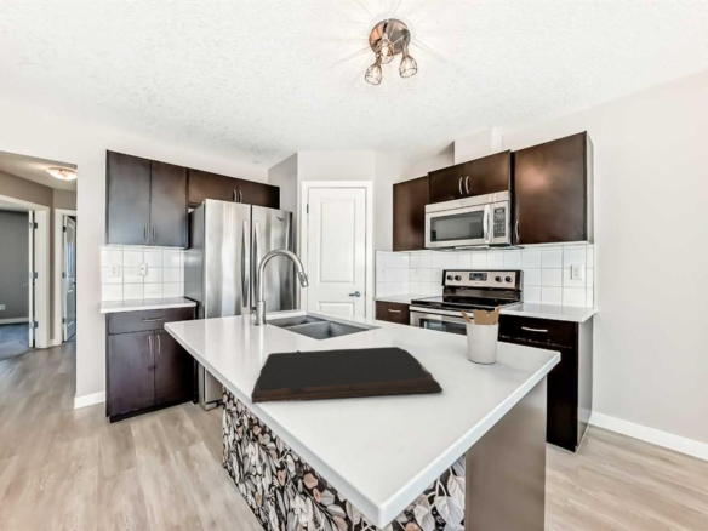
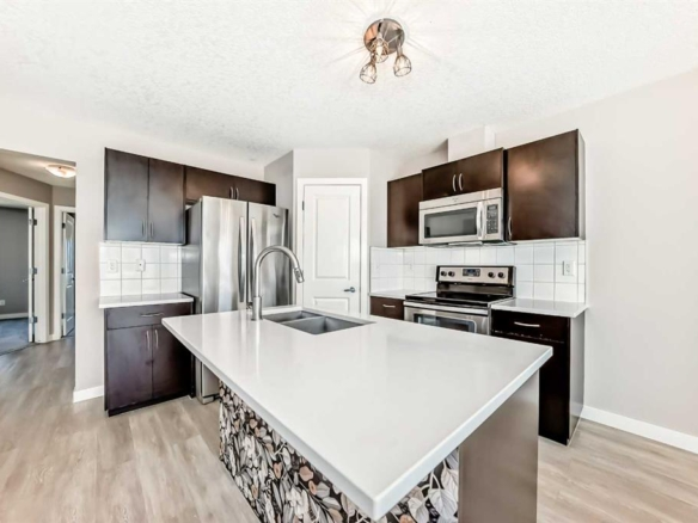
- cutting board (342, 367)
- utensil holder (483, 333)
